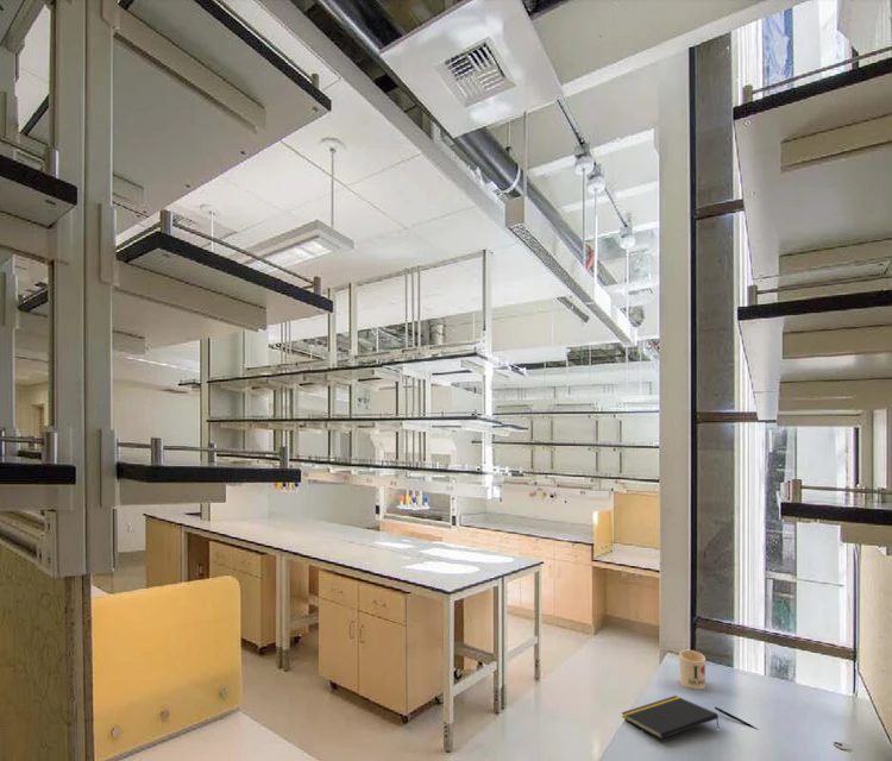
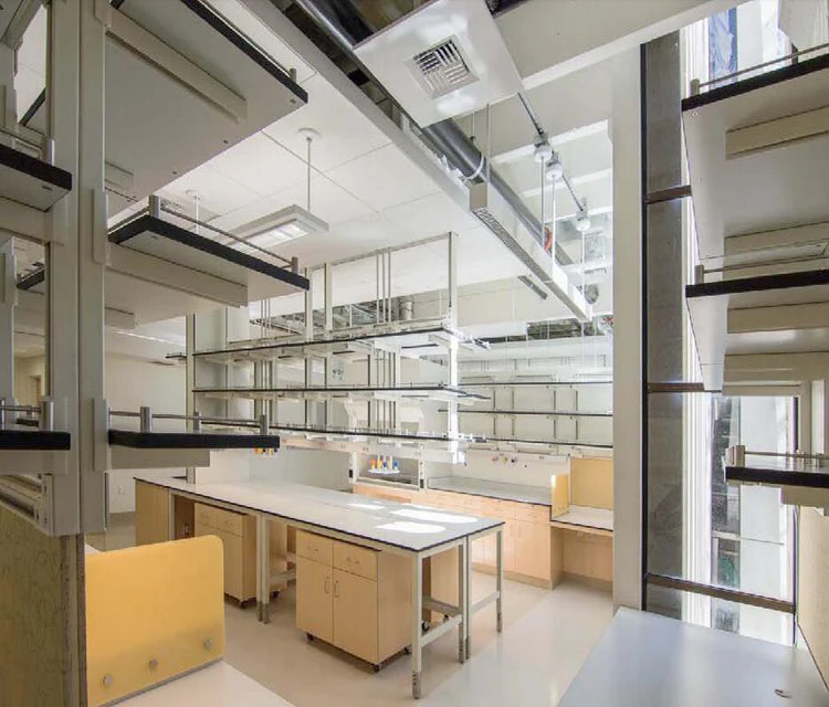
- mug (695, 668)
- notepad (668, 715)
- pen (737, 718)
